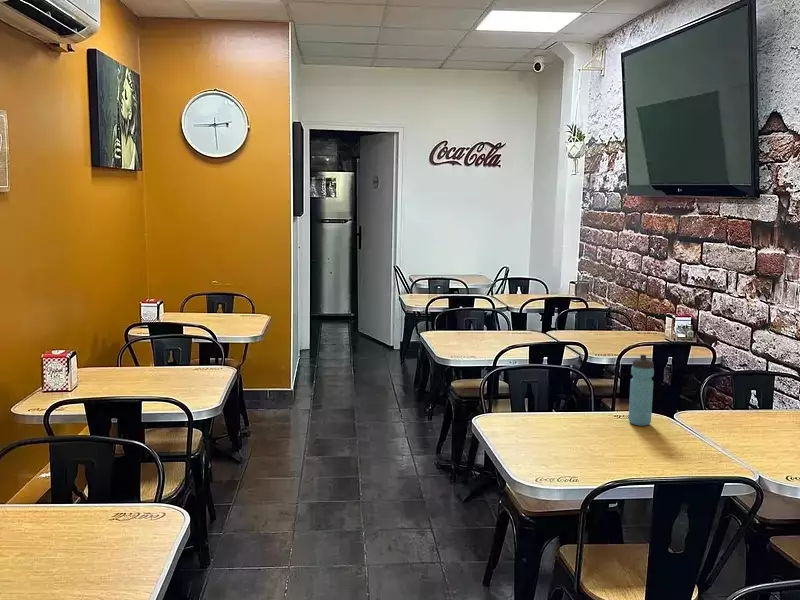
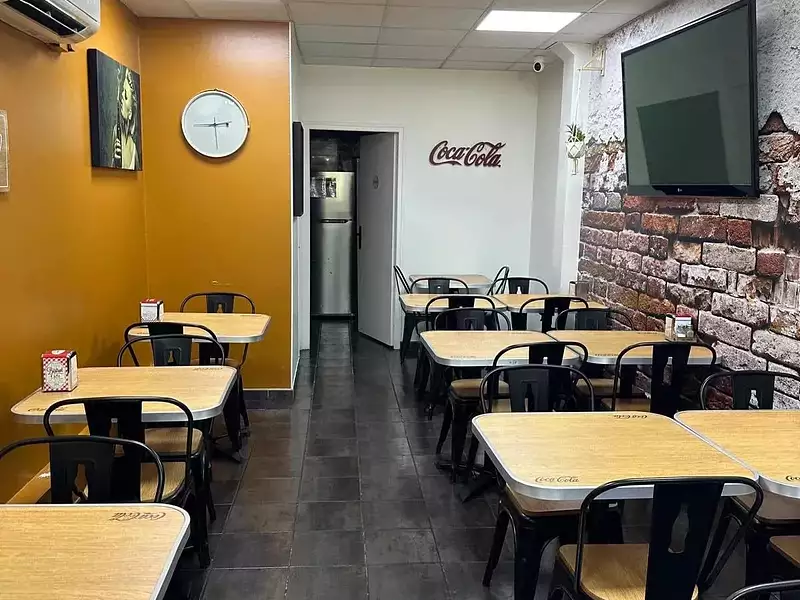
- water bottle (641, 389)
